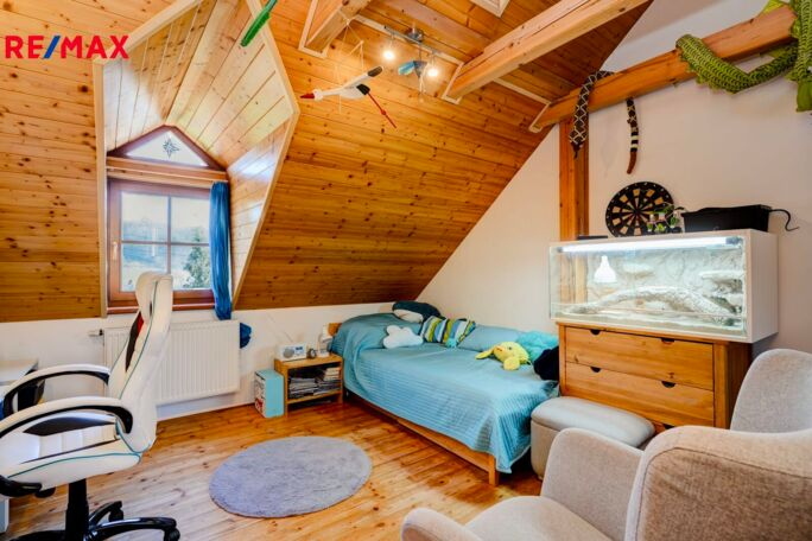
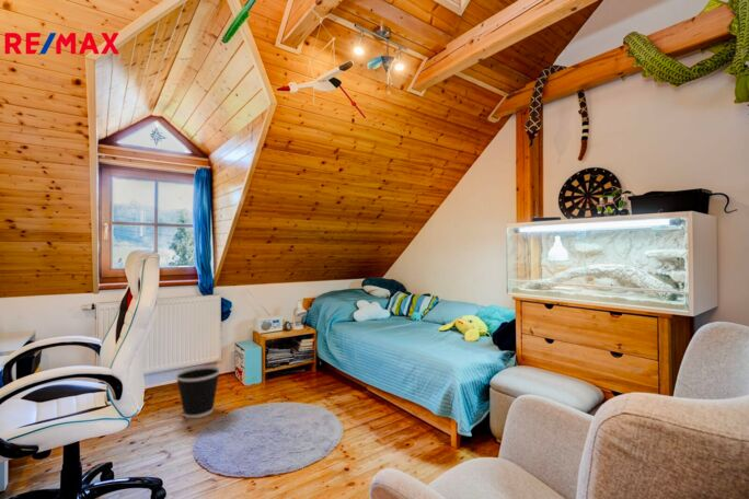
+ wastebasket (198, 392)
